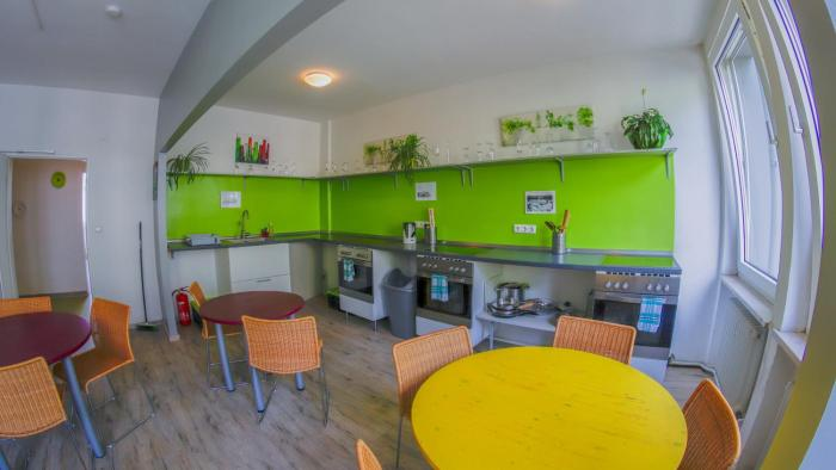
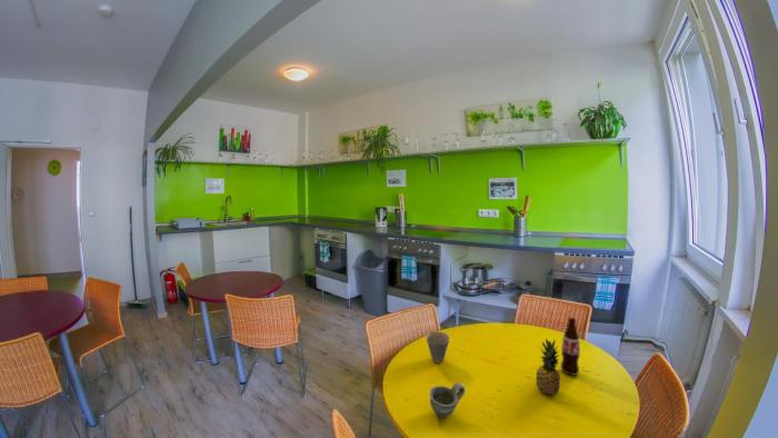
+ cup (437, 348)
+ cup (446, 400)
+ fruit (548, 365)
+ bottle (570, 345)
